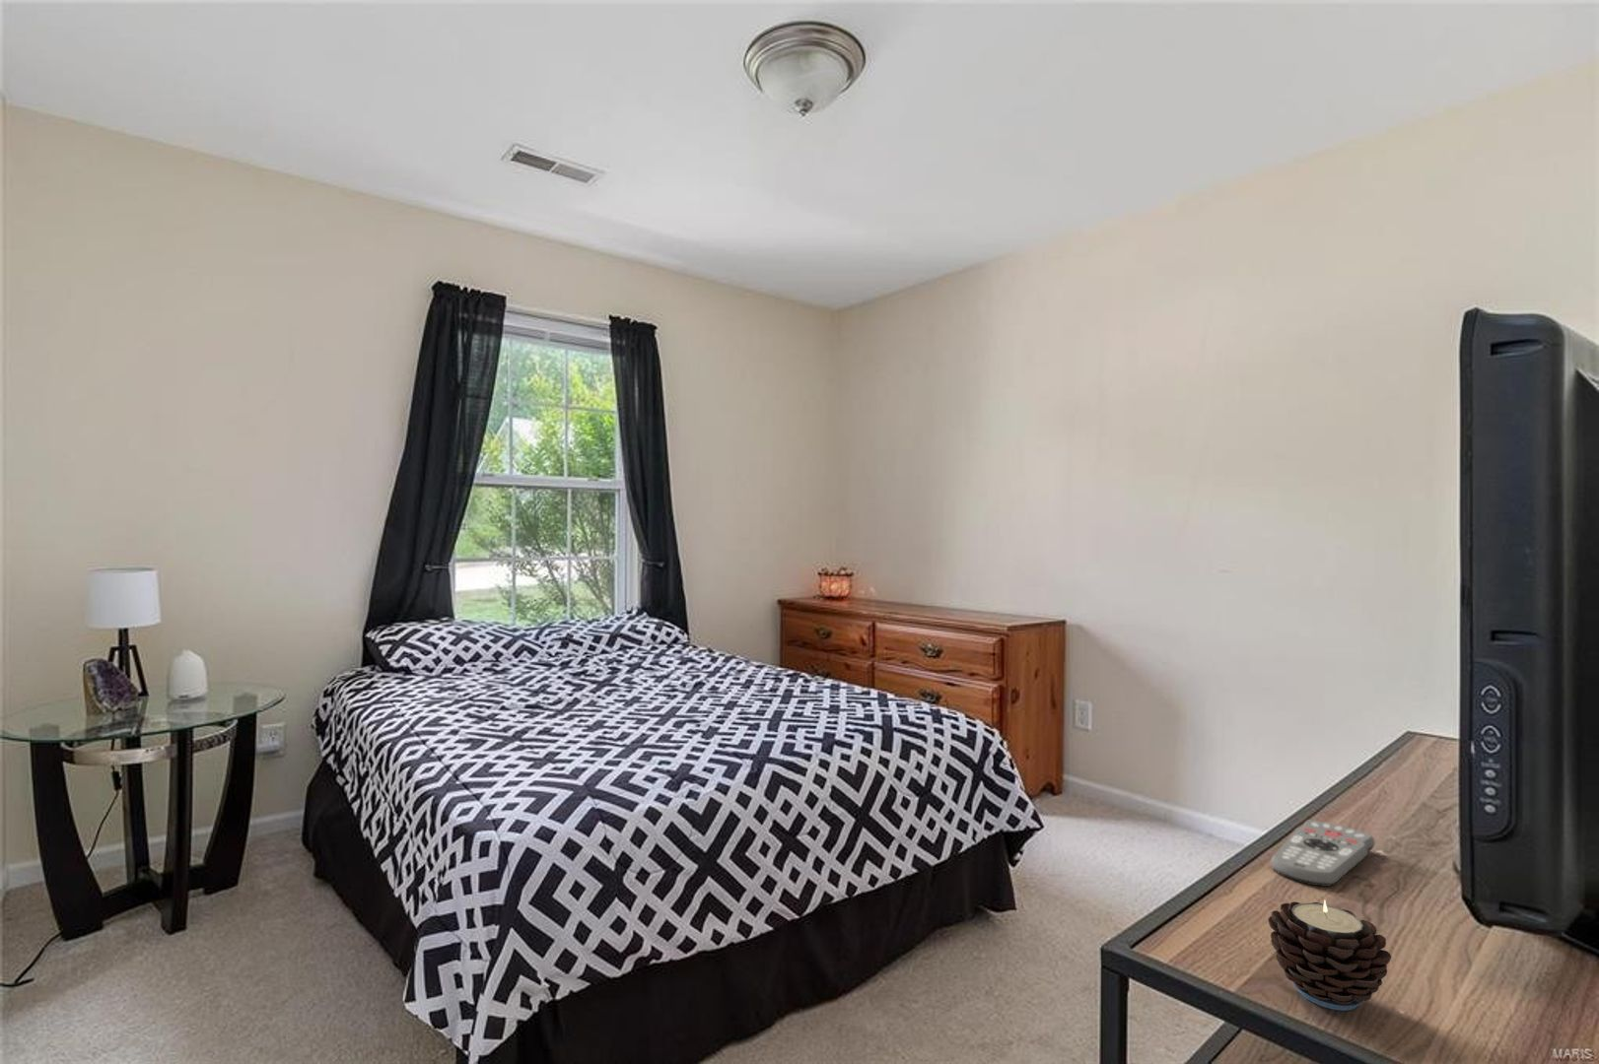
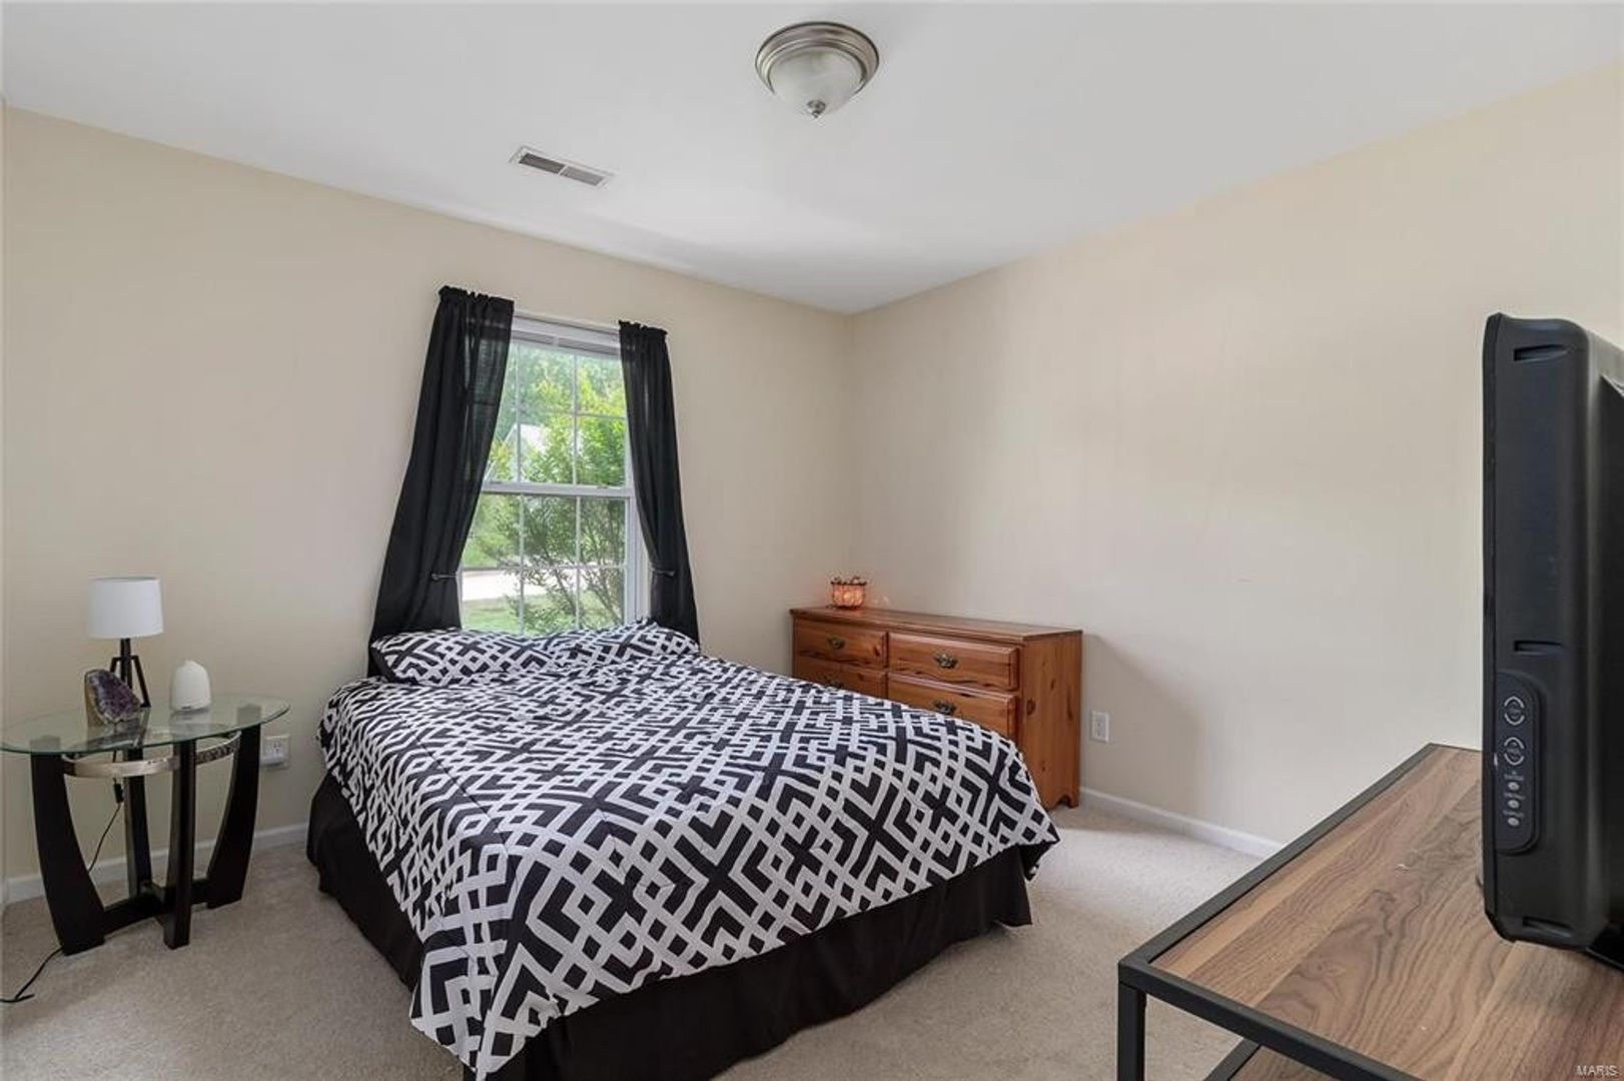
- candle (1327, 948)
- remote control (1320, 851)
